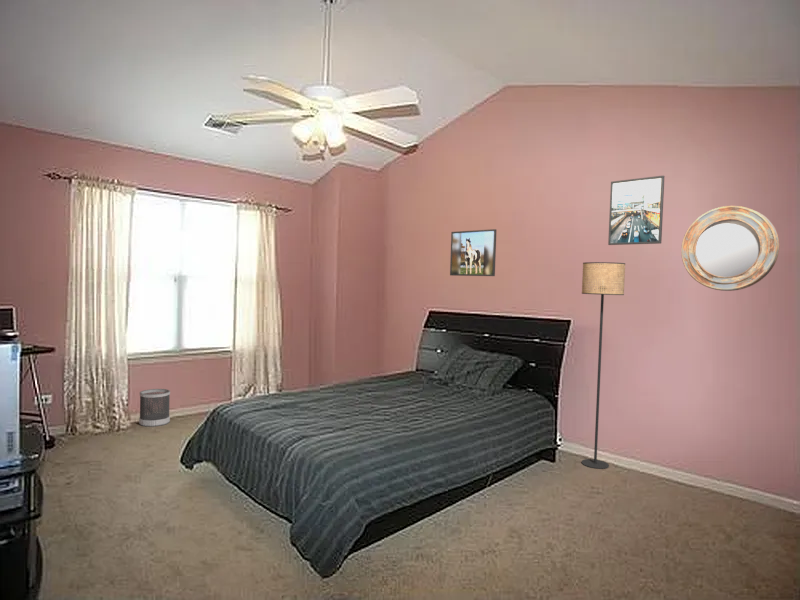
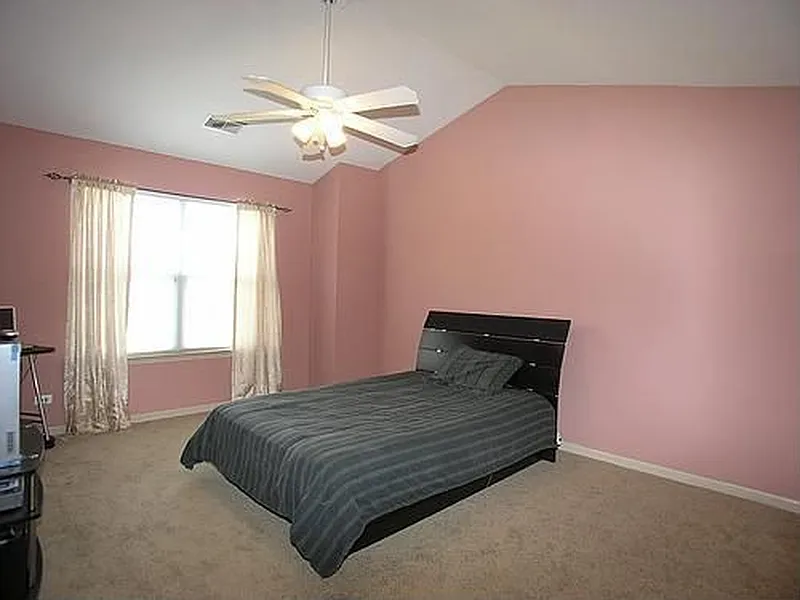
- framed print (472, 253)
- home mirror (727, 248)
- wastebasket (154, 407)
- floor lamp (599, 364)
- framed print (635, 211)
